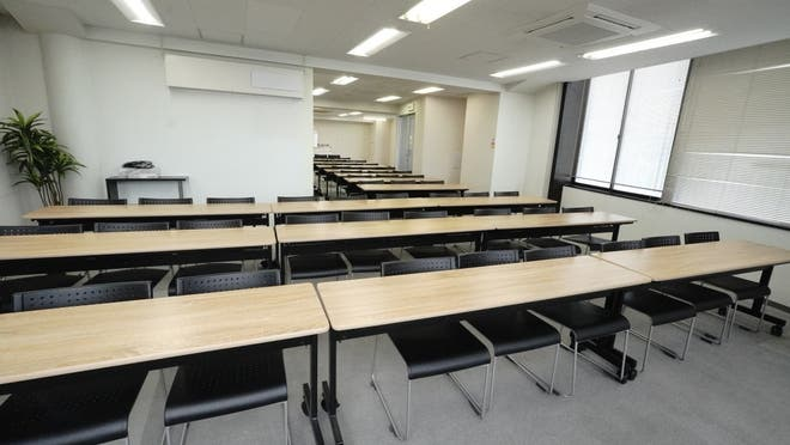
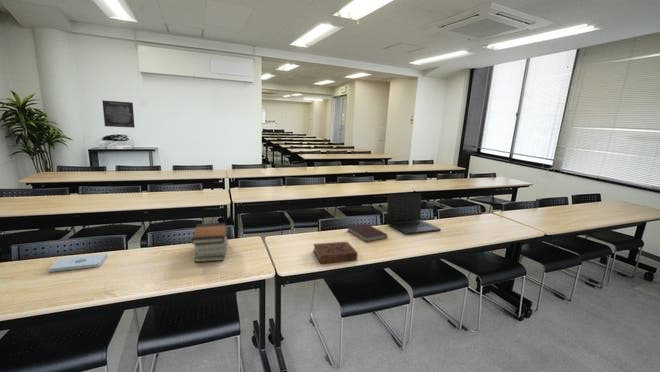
+ notebook (366, 232)
+ laptop (414, 212)
+ book (334, 252)
+ wall art (118, 114)
+ book stack (211, 241)
+ notepad (79, 262)
